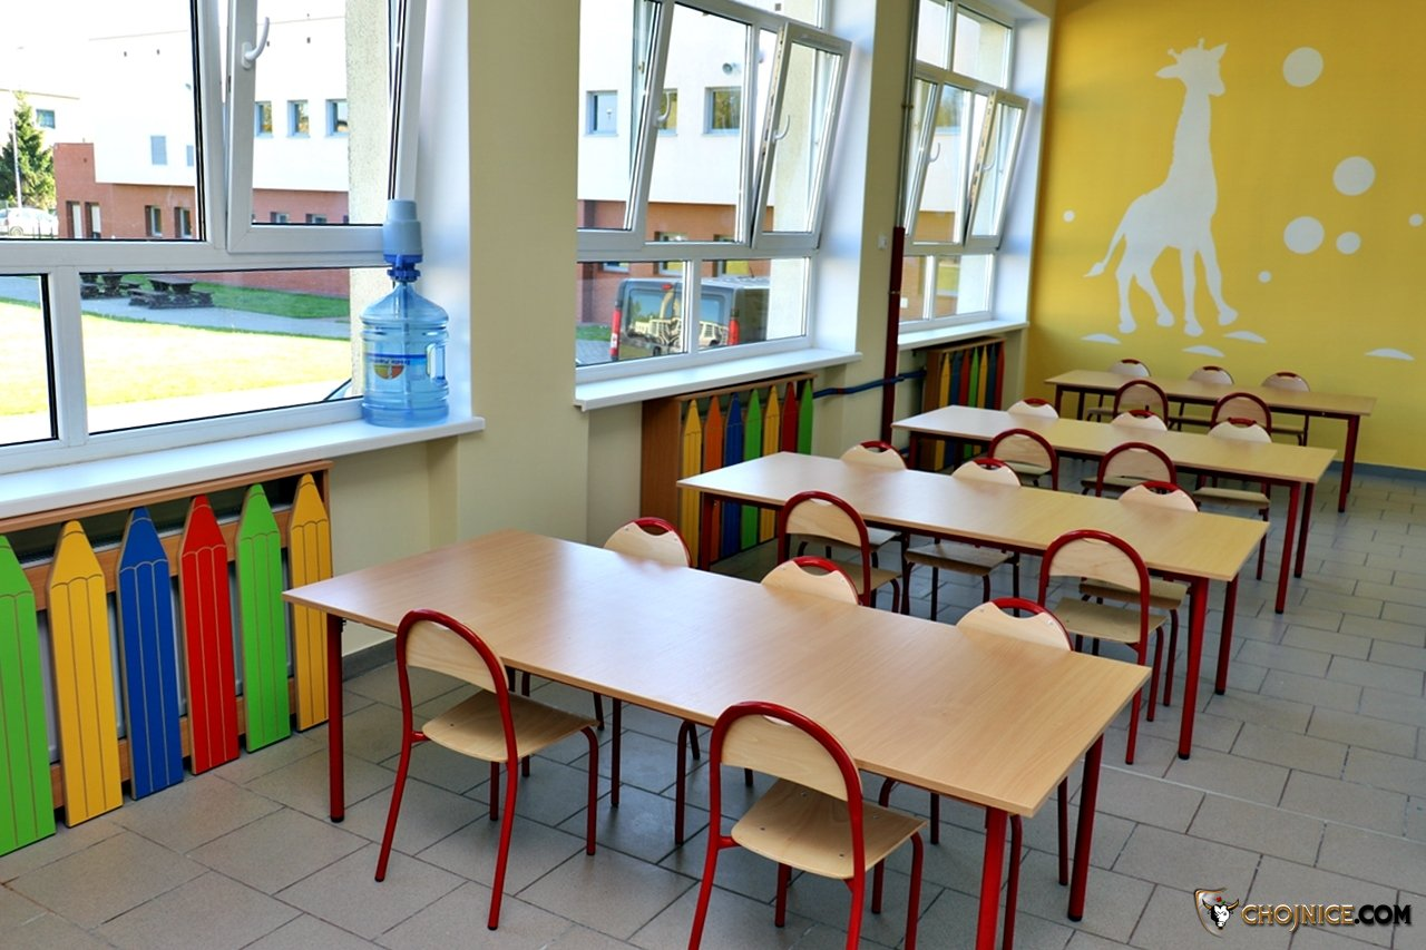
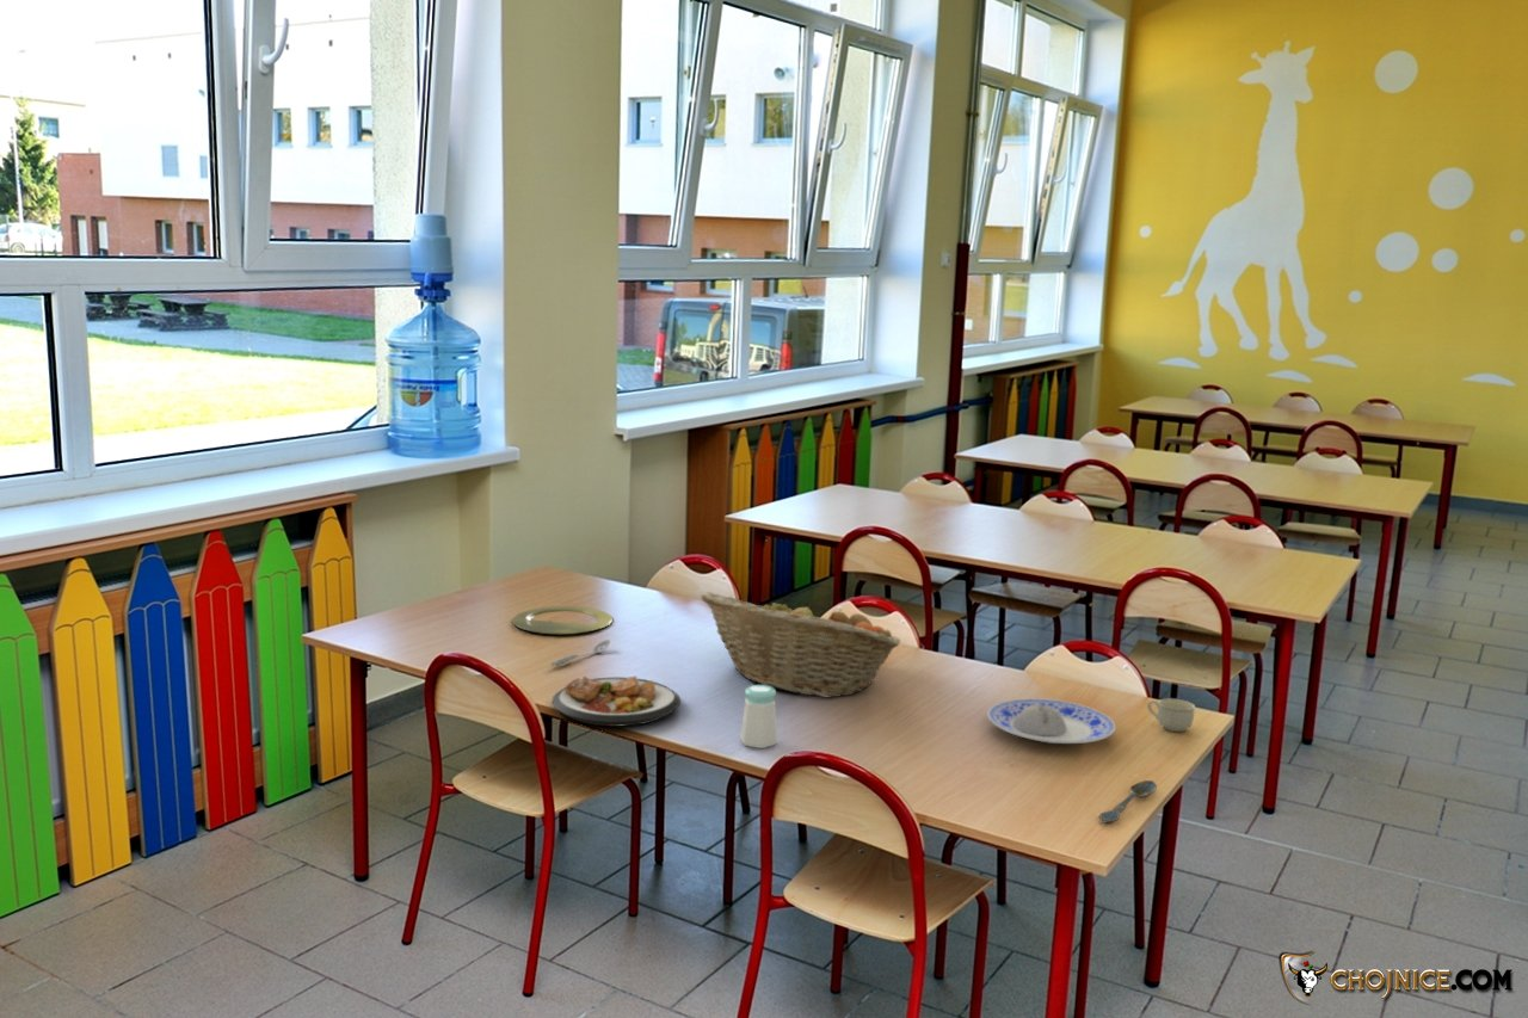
+ spoon (1127, 801)
+ fruit basket (799, 634)
+ spoon (580, 655)
+ plate (561, 622)
+ cup (1170, 714)
+ plate (616, 696)
+ plate (1050, 718)
+ salt shaker (759, 715)
